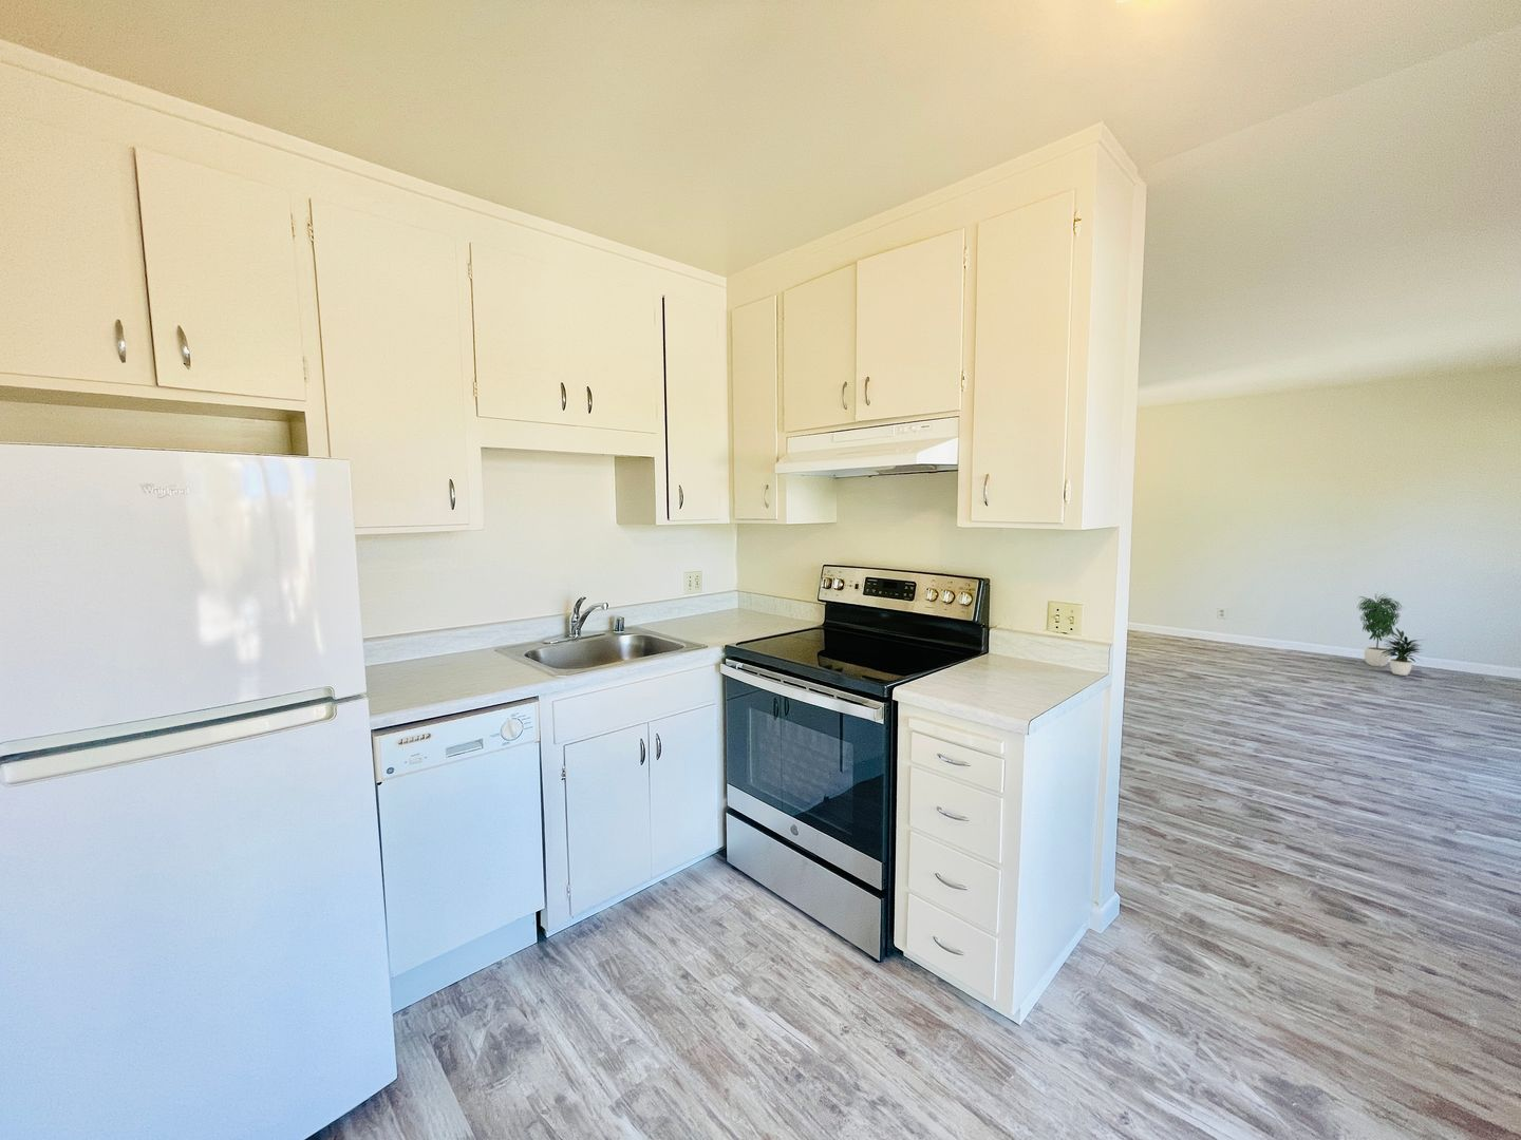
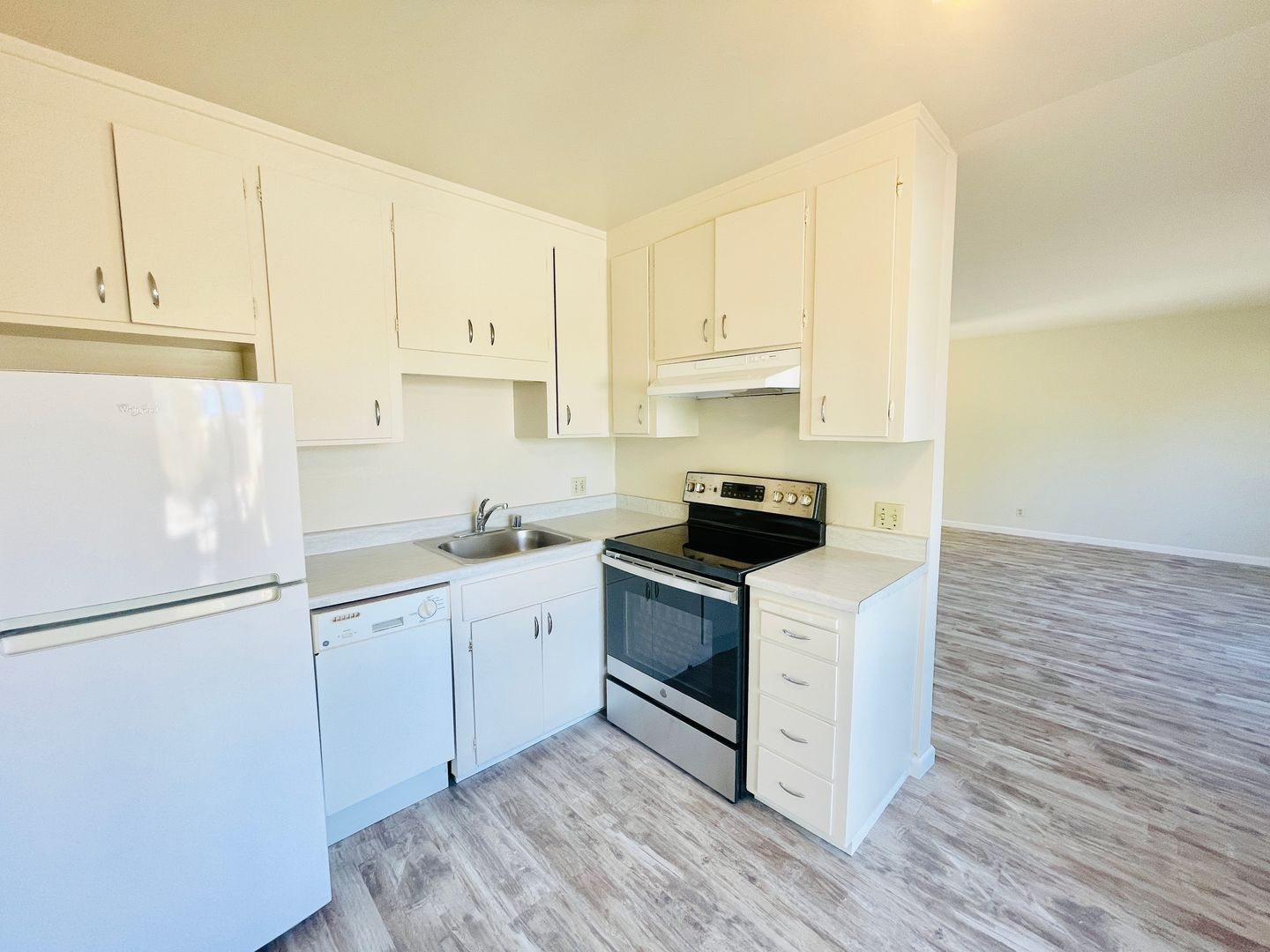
- potted plant (1388, 631)
